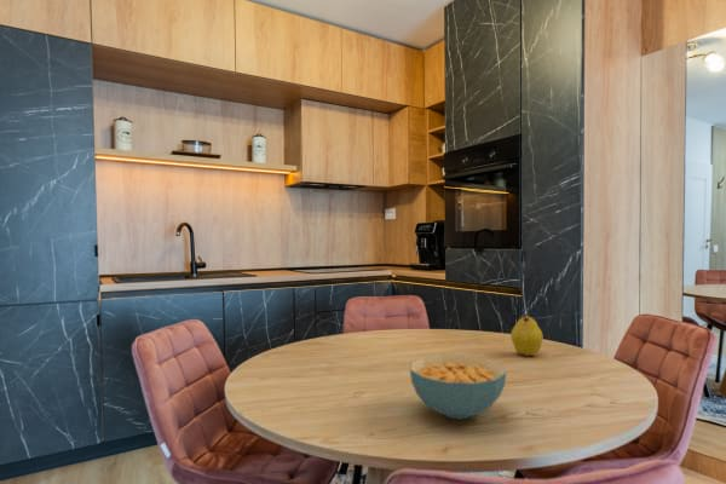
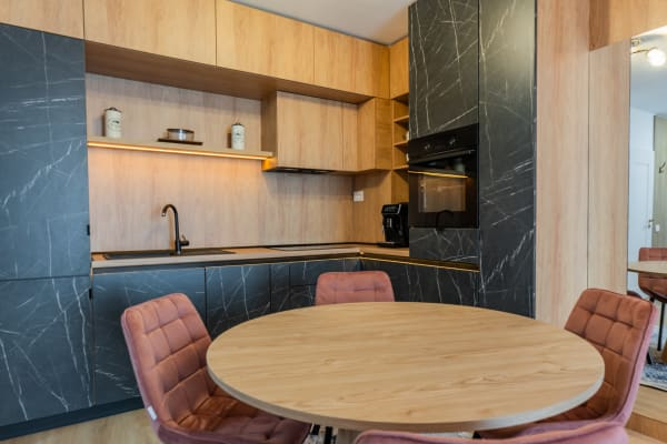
- fruit (526, 335)
- cereal bowl (456, 390)
